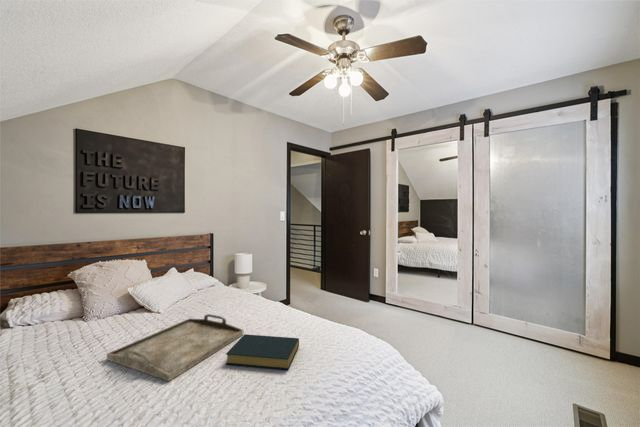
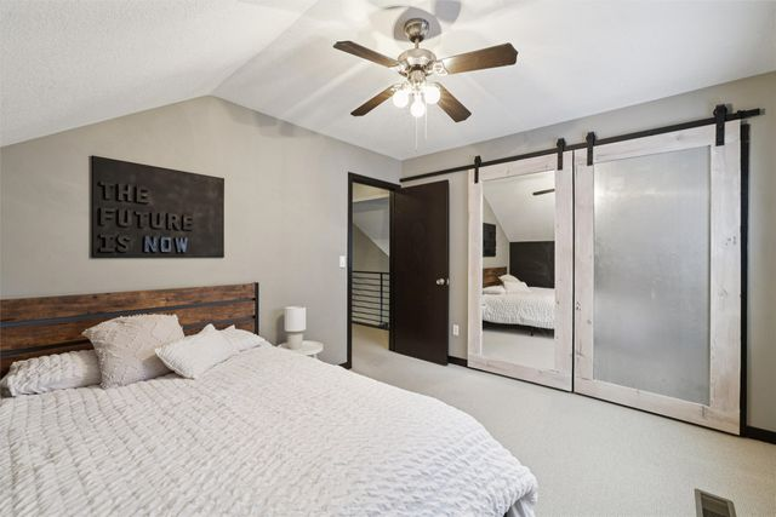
- hardback book (264, 350)
- serving tray (181, 338)
